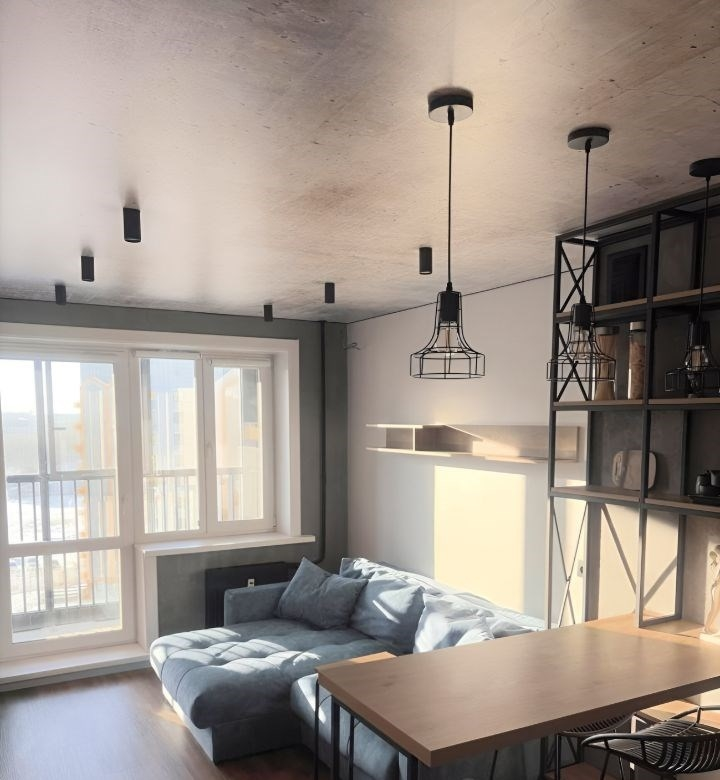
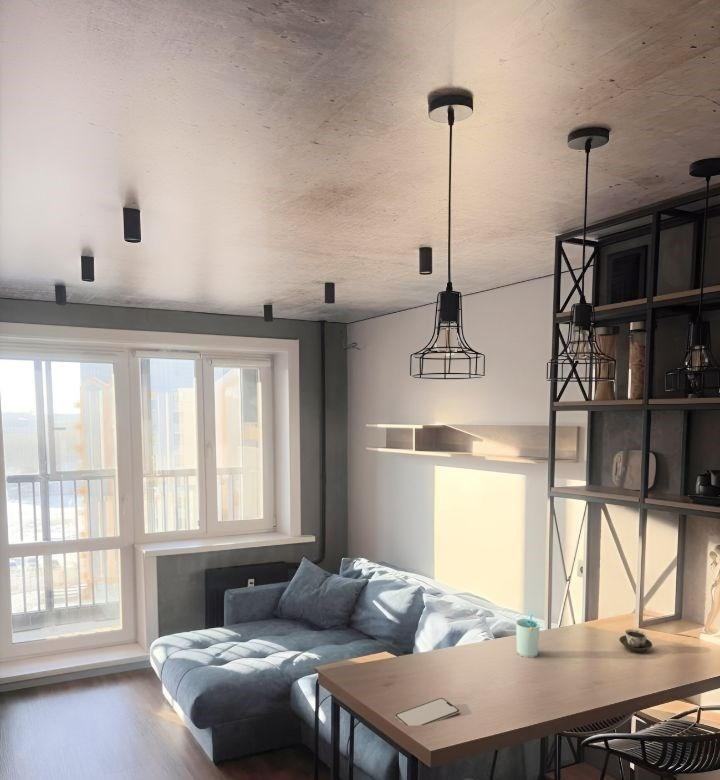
+ smartphone (427, 713)
+ cup (527, 635)
+ cup (635, 641)
